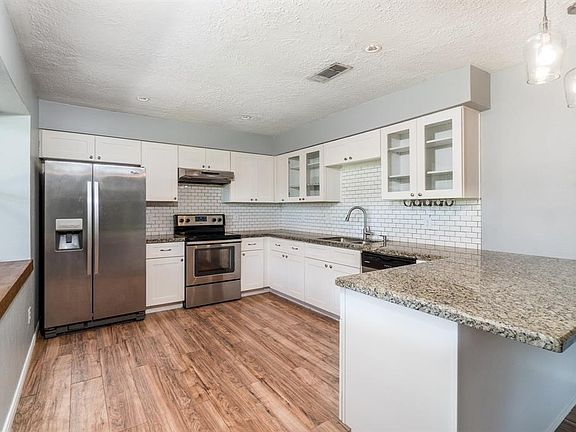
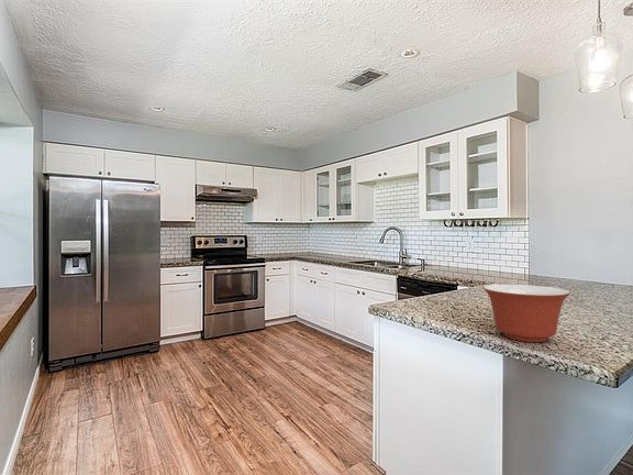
+ mixing bowl (524, 312)
